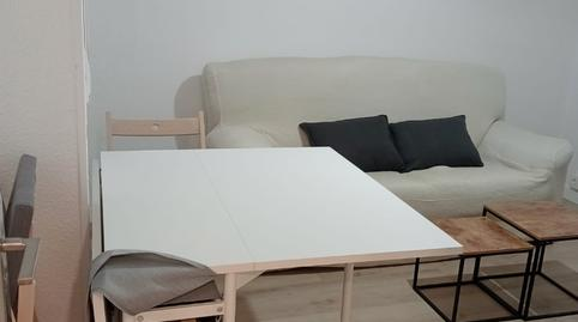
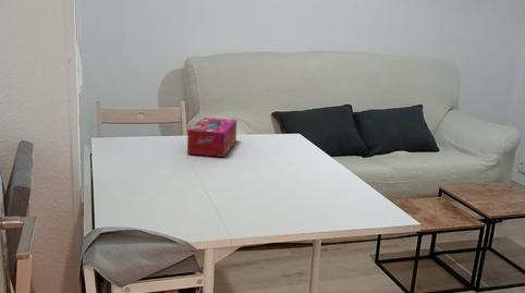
+ tissue box (212, 135)
